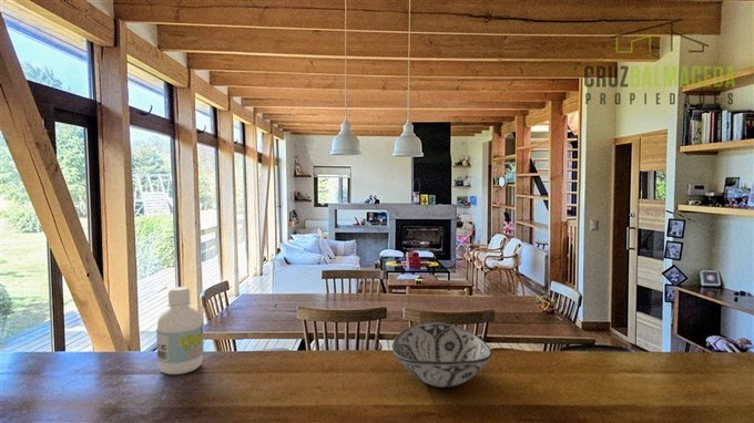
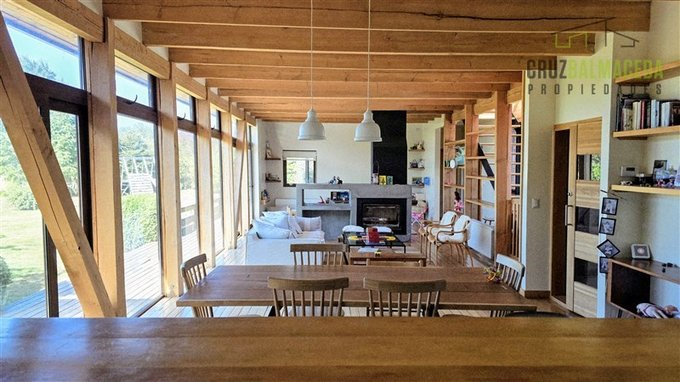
- bottle (180, 328)
- decorative bowl (440, 359)
